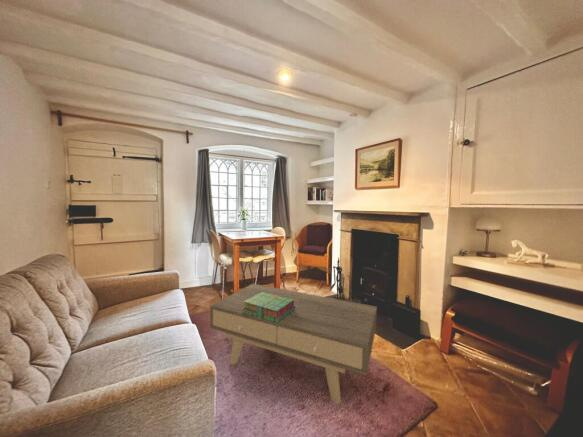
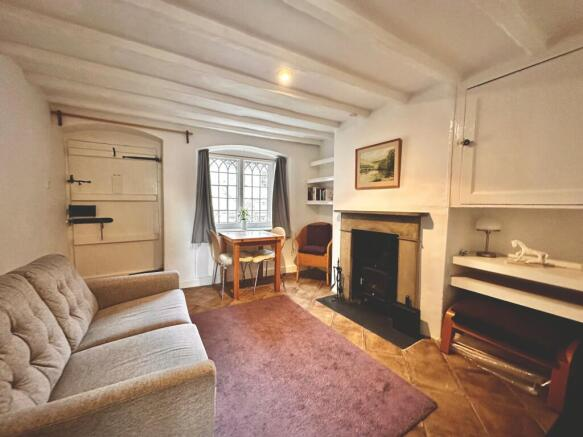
- stack of books (269, 305)
- coffee table (293, 334)
